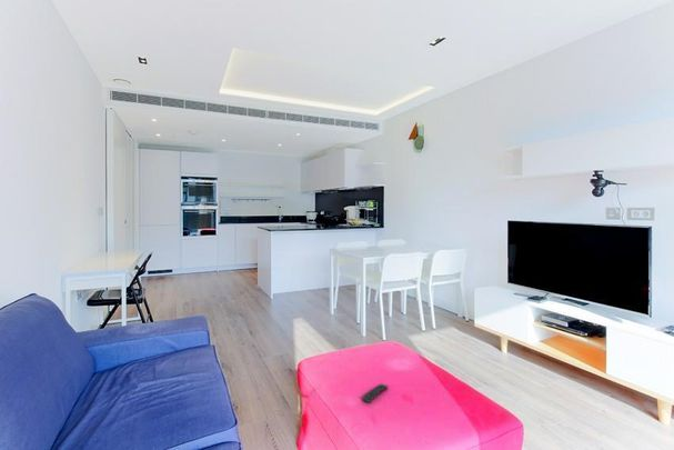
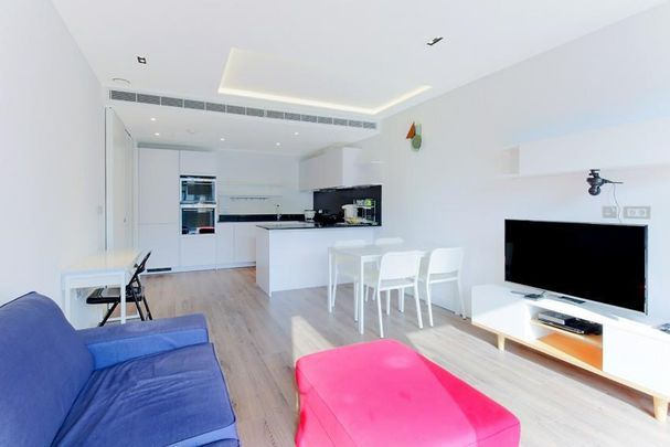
- remote control (375, 391)
